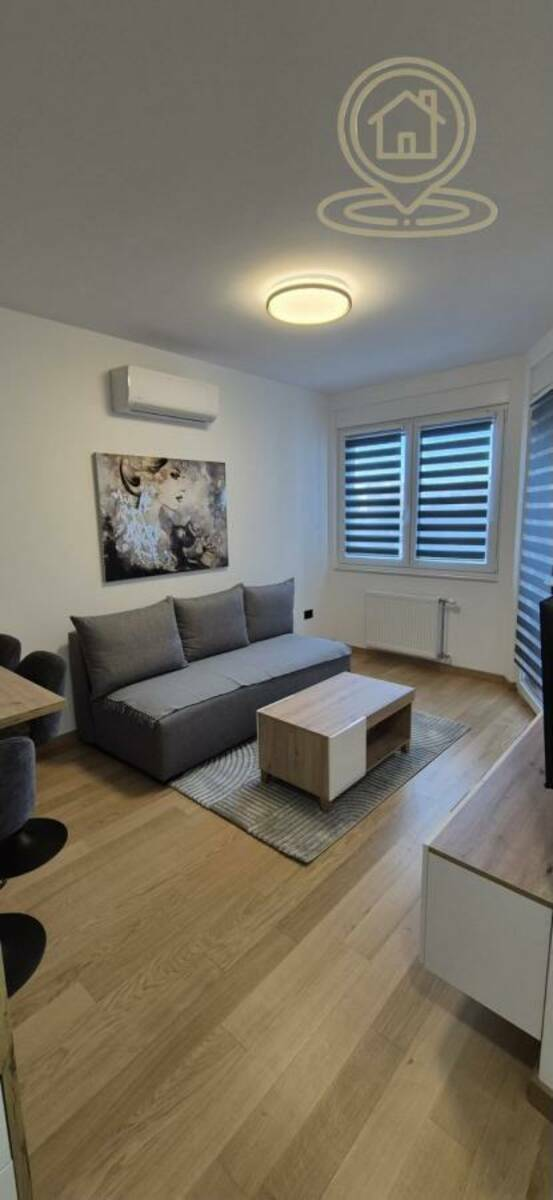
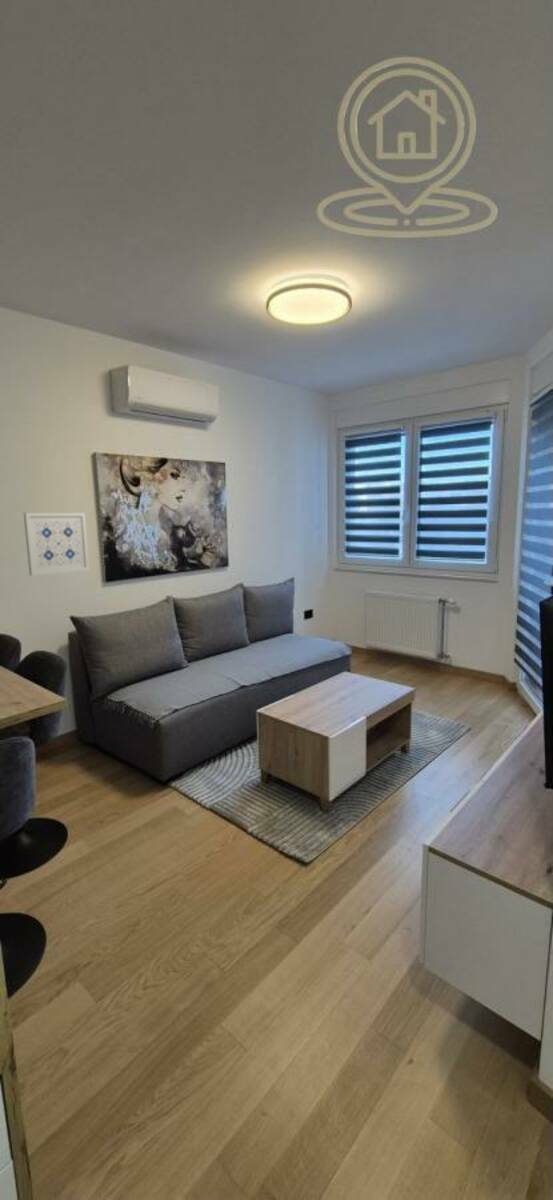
+ wall art (58, 543)
